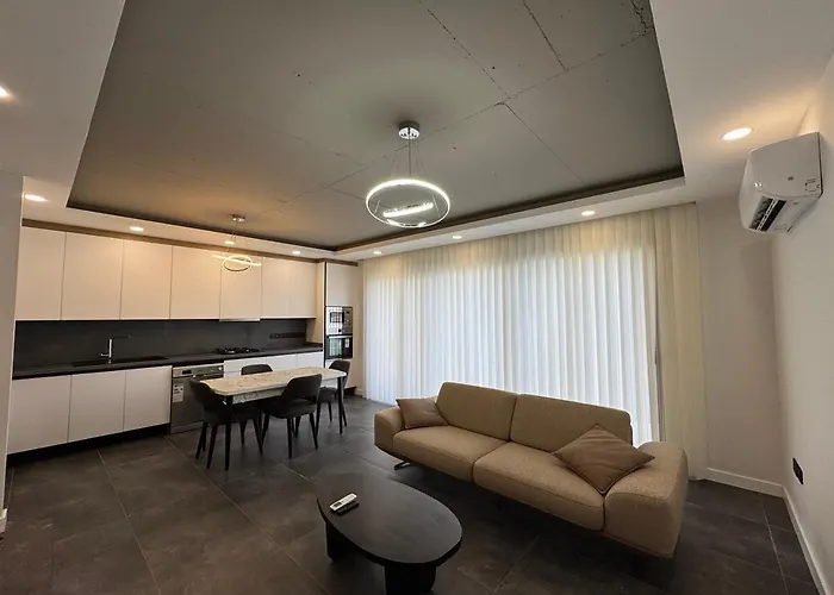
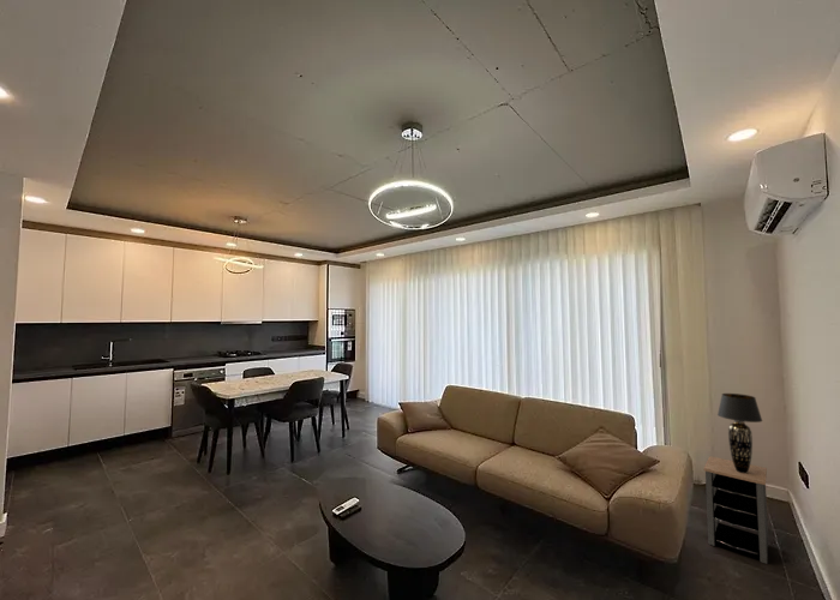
+ side table (737, 505)
+ table lamp (739, 433)
